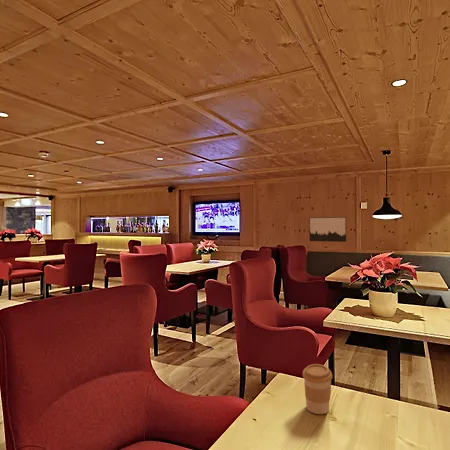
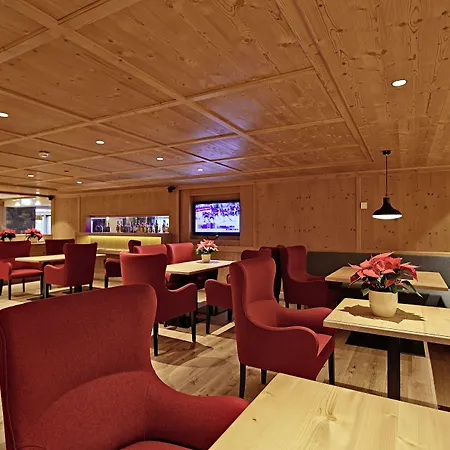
- wall art (327, 229)
- coffee cup (317, 388)
